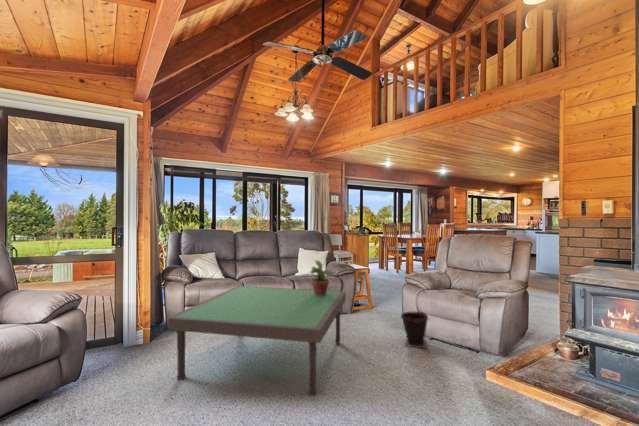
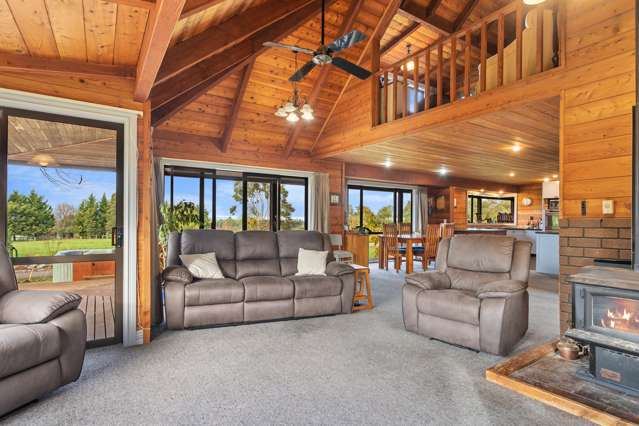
- coffee table (269, 330)
- bucket (416, 328)
- potted plant (322, 277)
